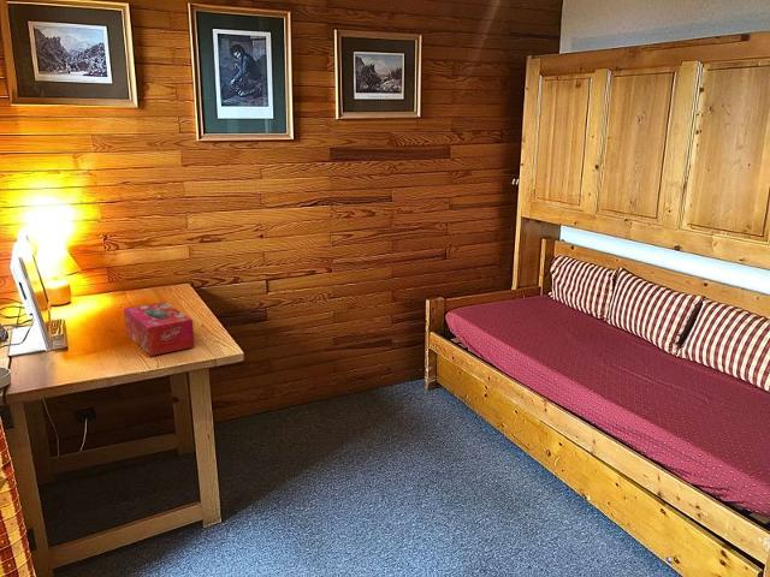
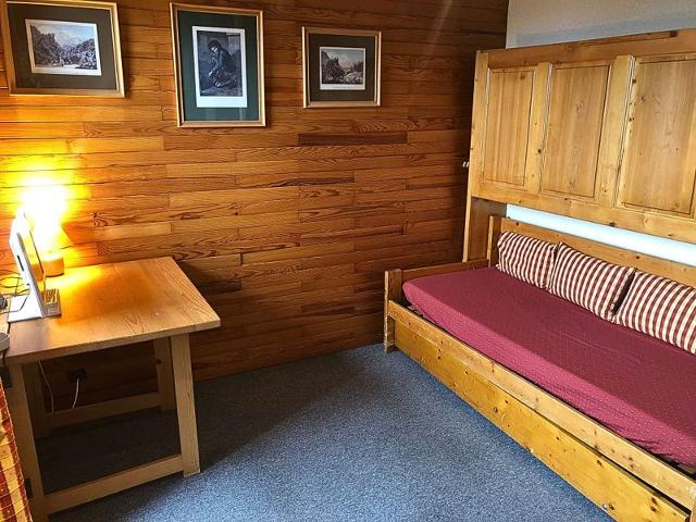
- tissue box (158, 327)
